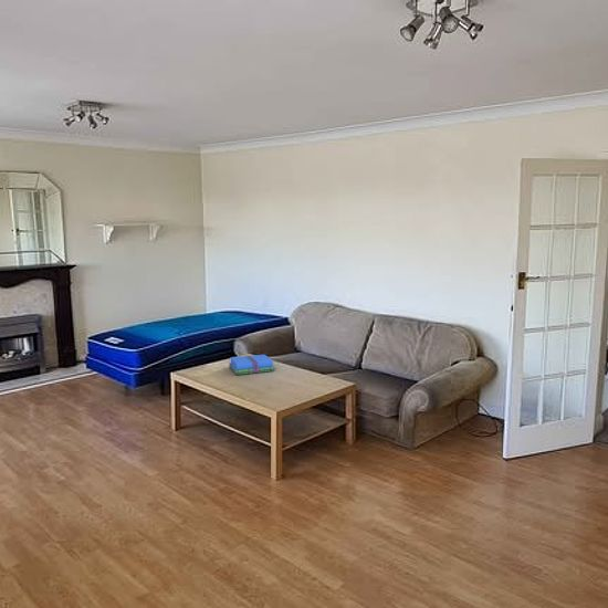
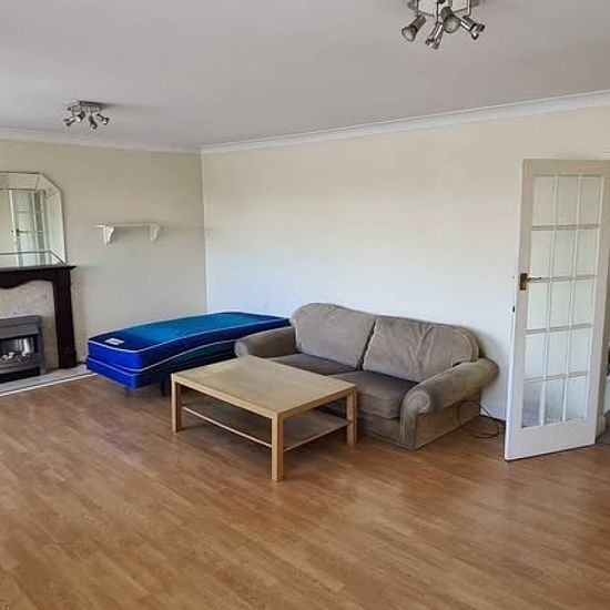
- books (251, 364)
